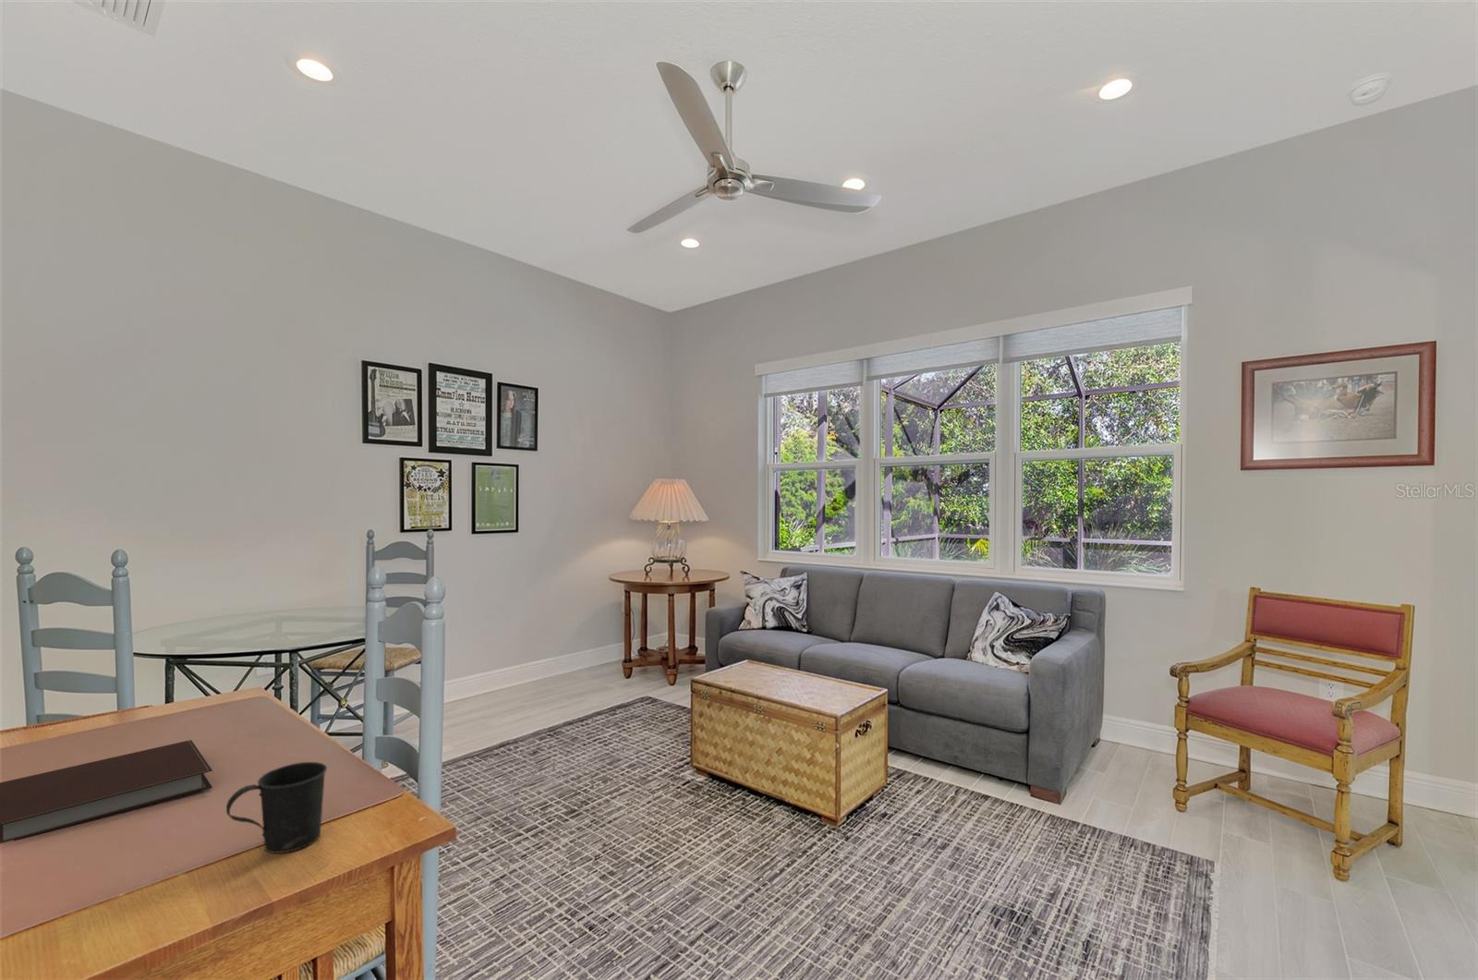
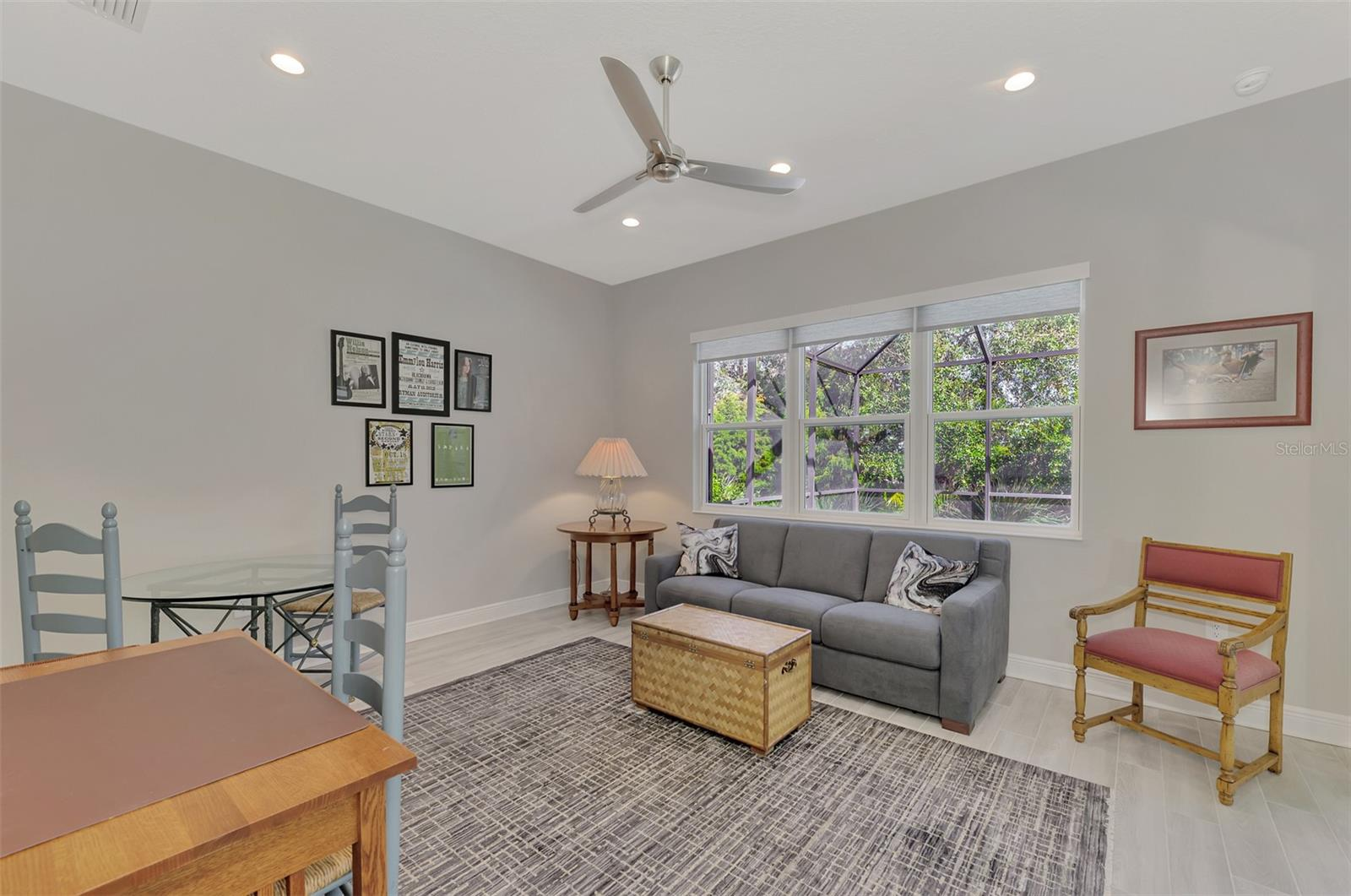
- mug (278, 810)
- notebook (104, 785)
